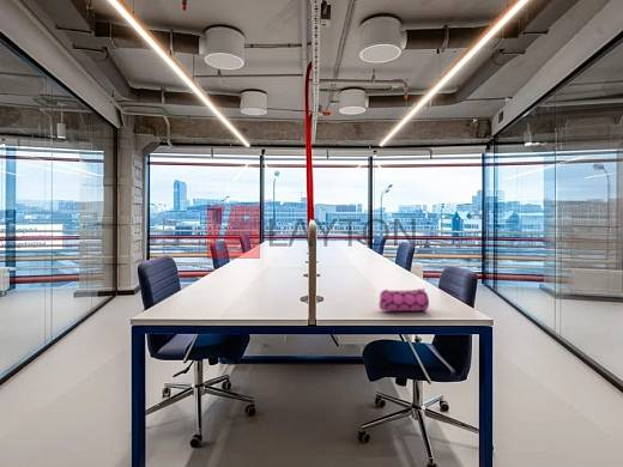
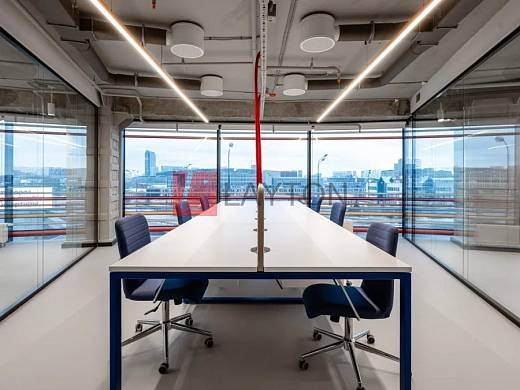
- pencil case (403, 299)
